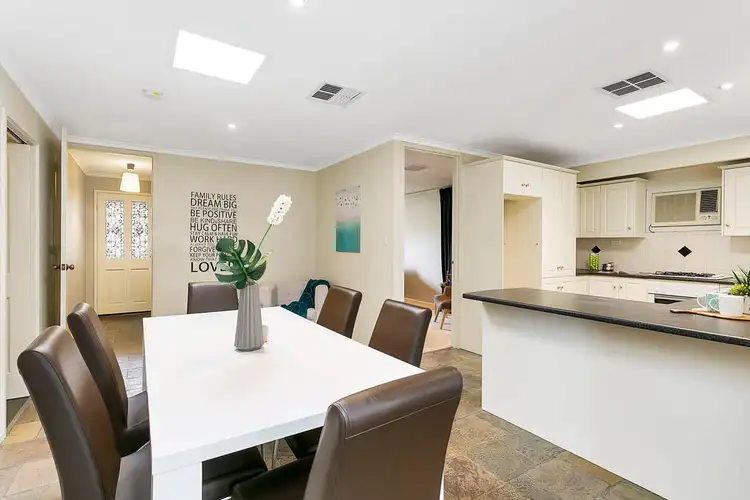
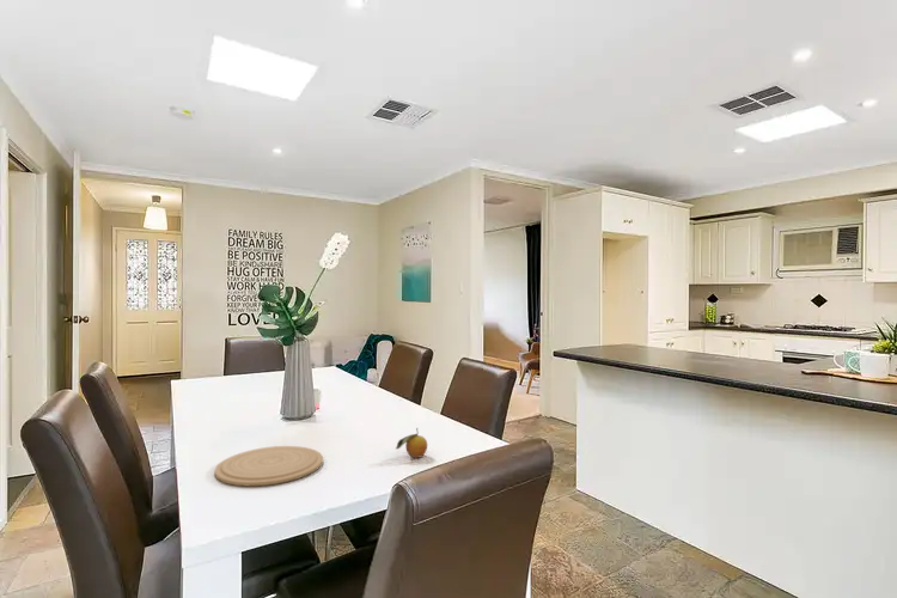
+ fruit (410, 443)
+ plate (270, 463)
